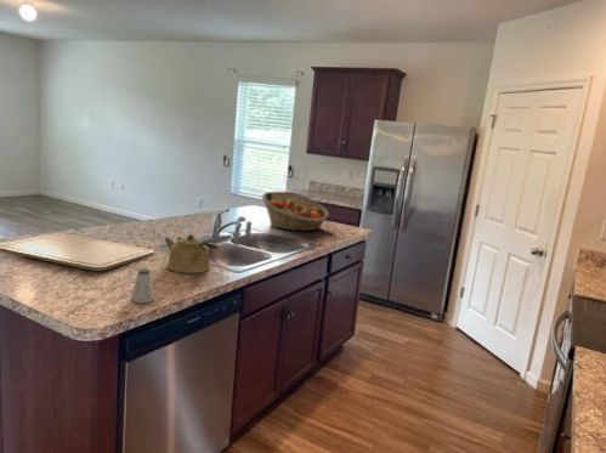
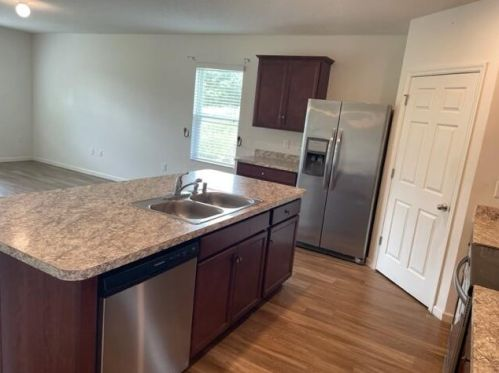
- saltshaker (143, 284)
- kettle (186, 249)
- chopping board (77, 249)
- fruit basket (294, 210)
